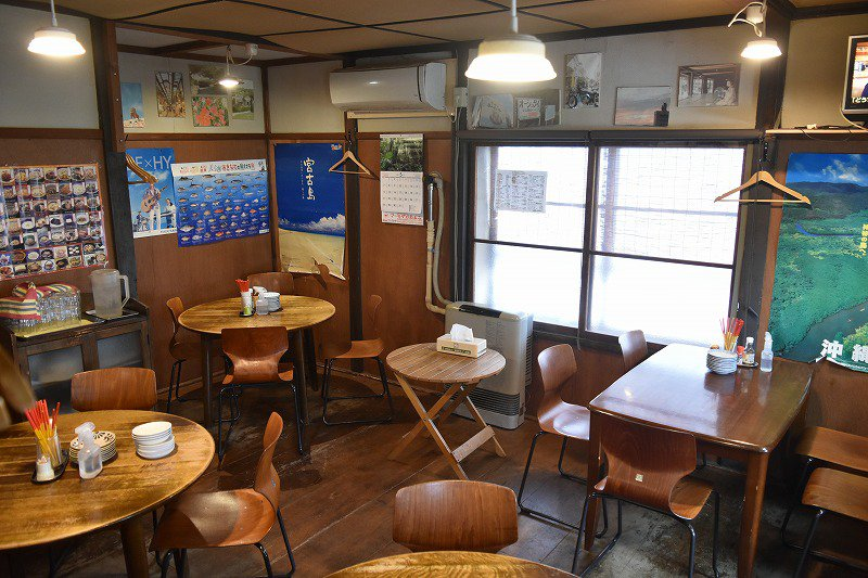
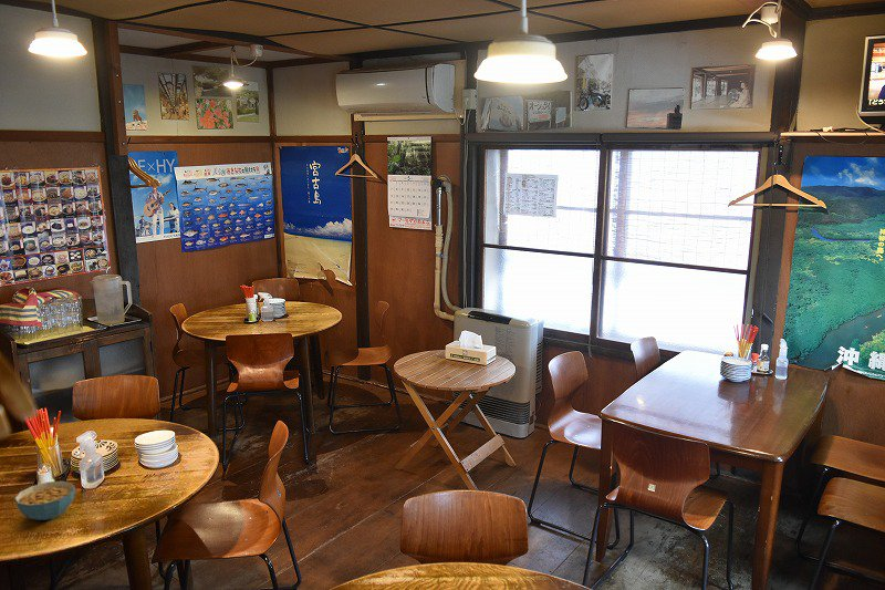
+ cereal bowl (46, 504)
